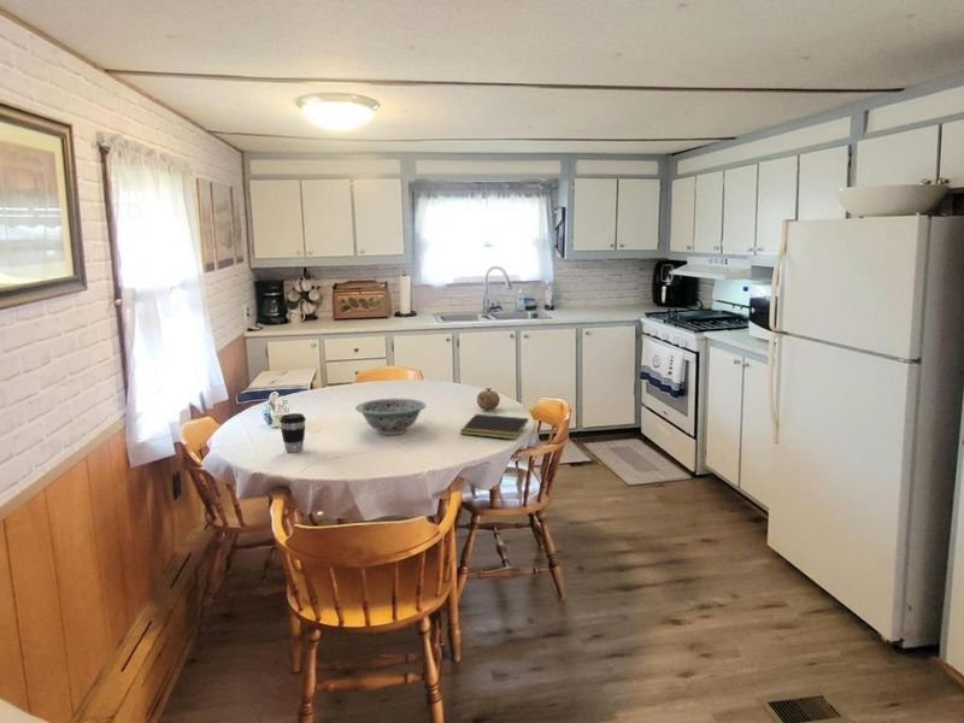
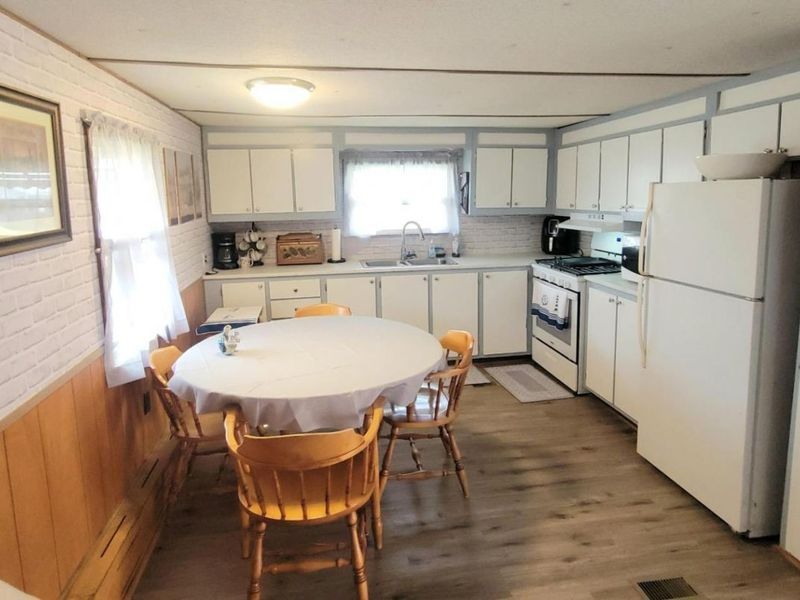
- fruit (488, 399)
- notepad (494, 425)
- decorative bowl (392, 418)
- coffee cup (293, 433)
